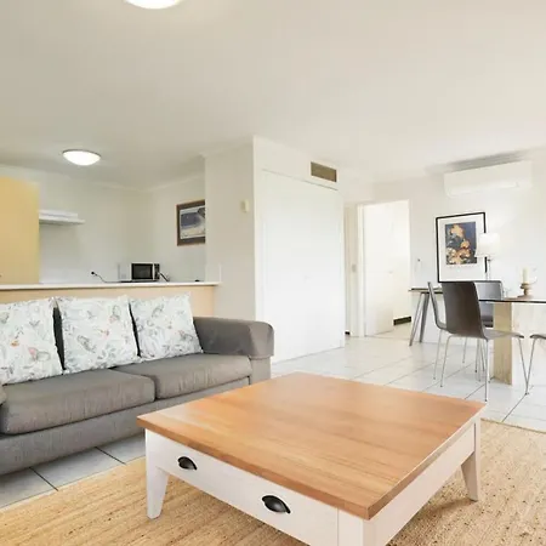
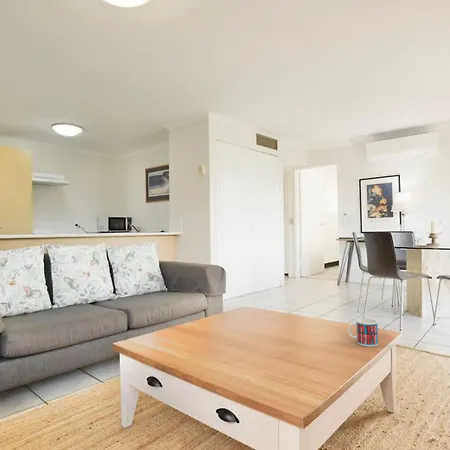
+ mug (363, 331)
